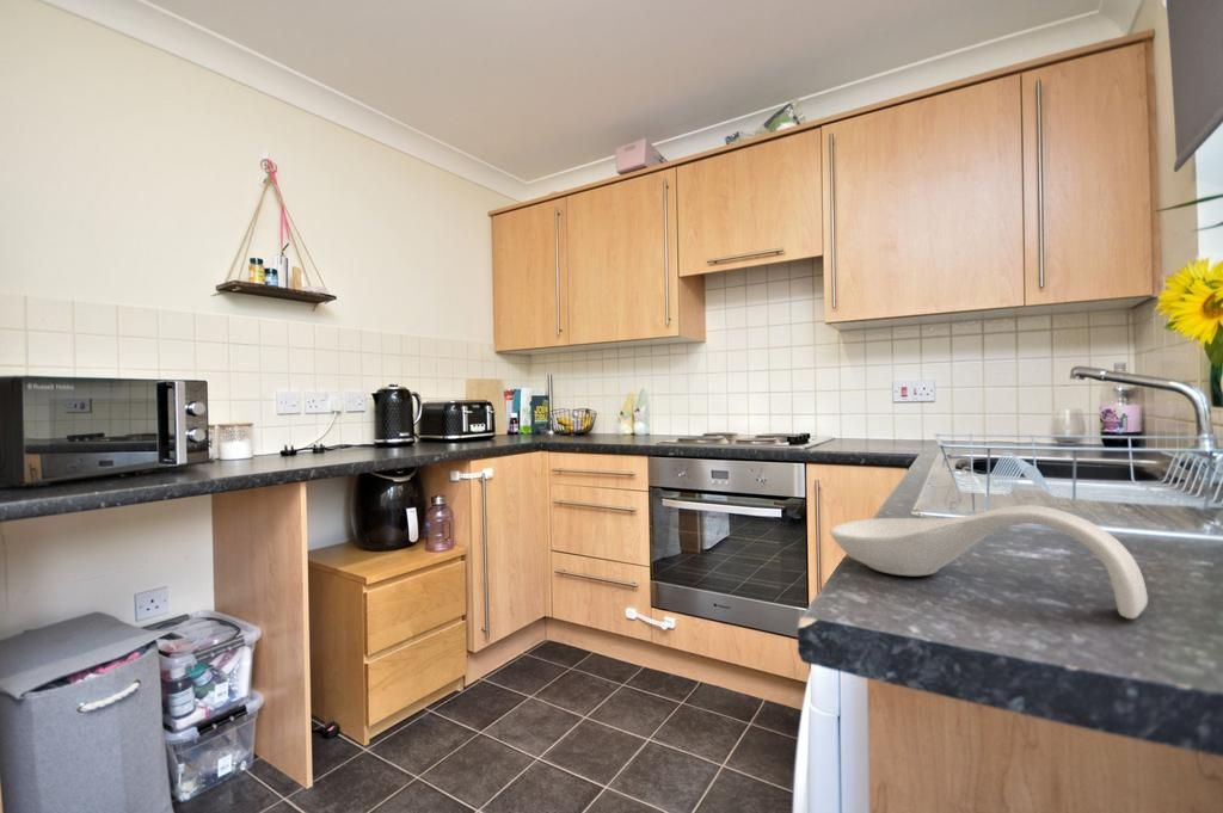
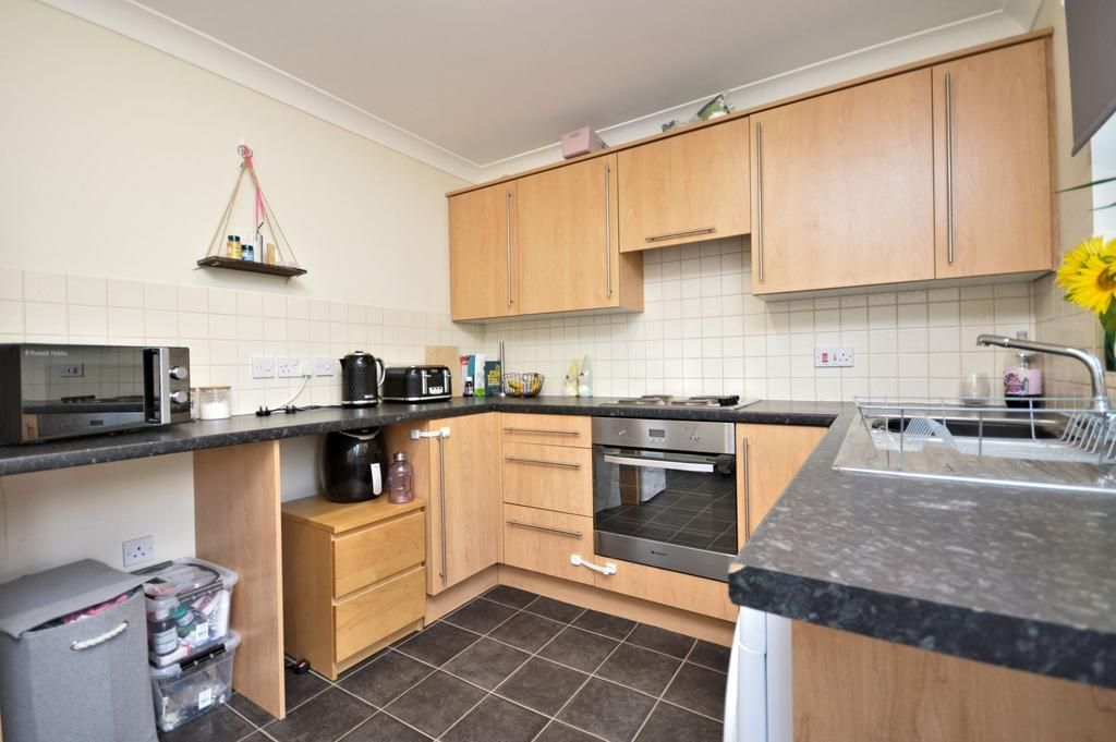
- spoon rest (963, 540)
